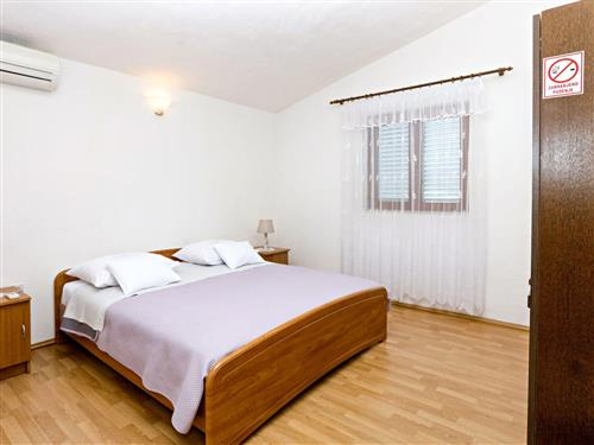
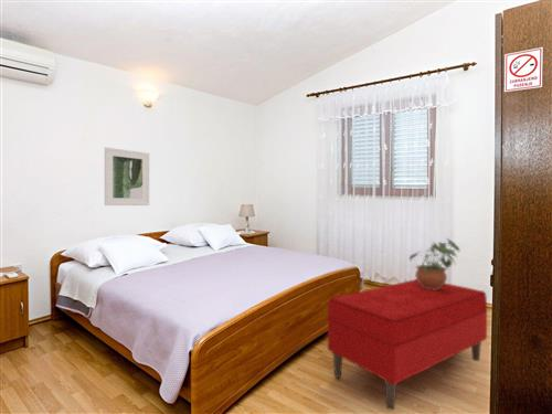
+ potted plant (437, 263)
+ bench (410, 331)
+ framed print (127, 178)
